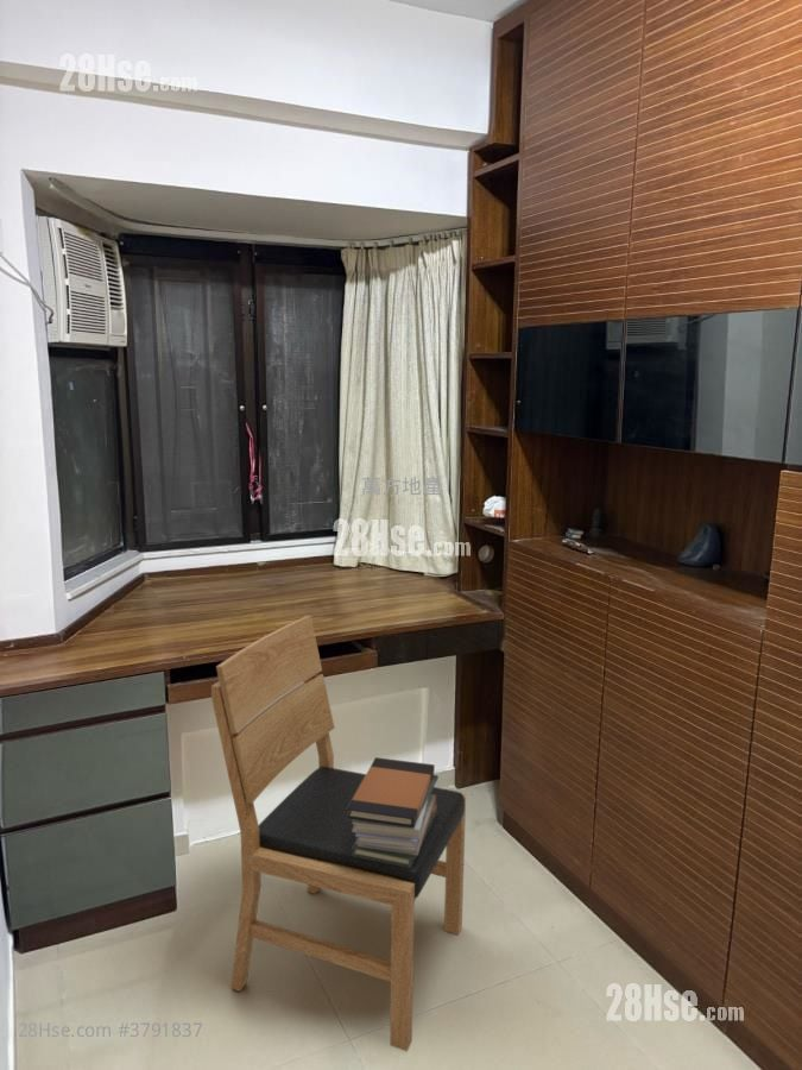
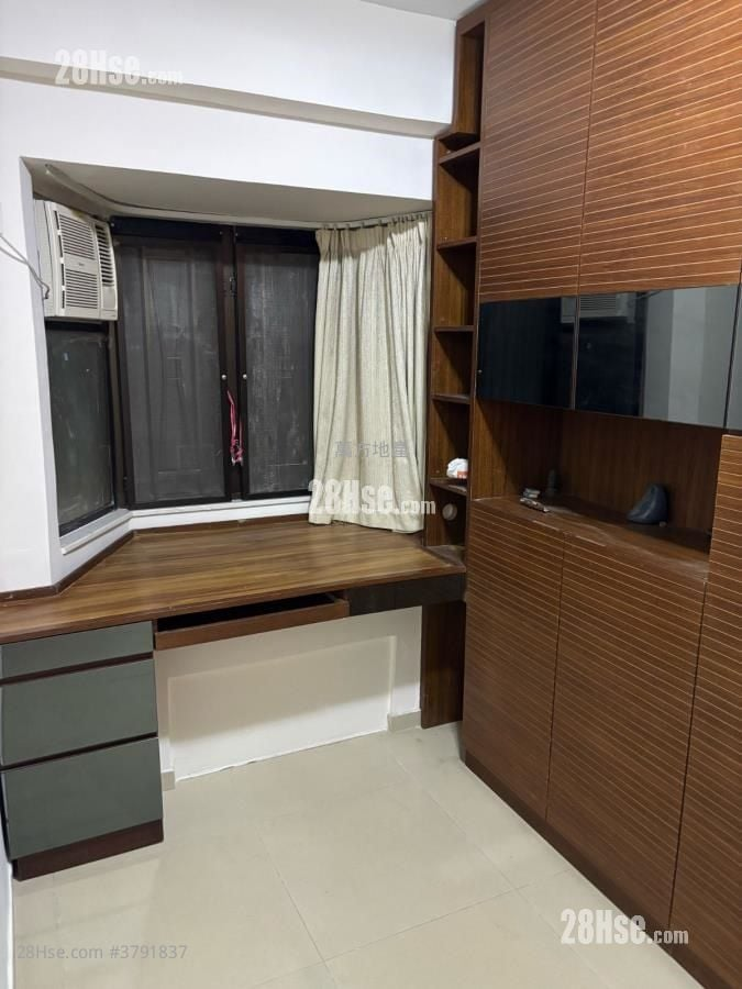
- chair (349, 811)
- book stack (394, 810)
